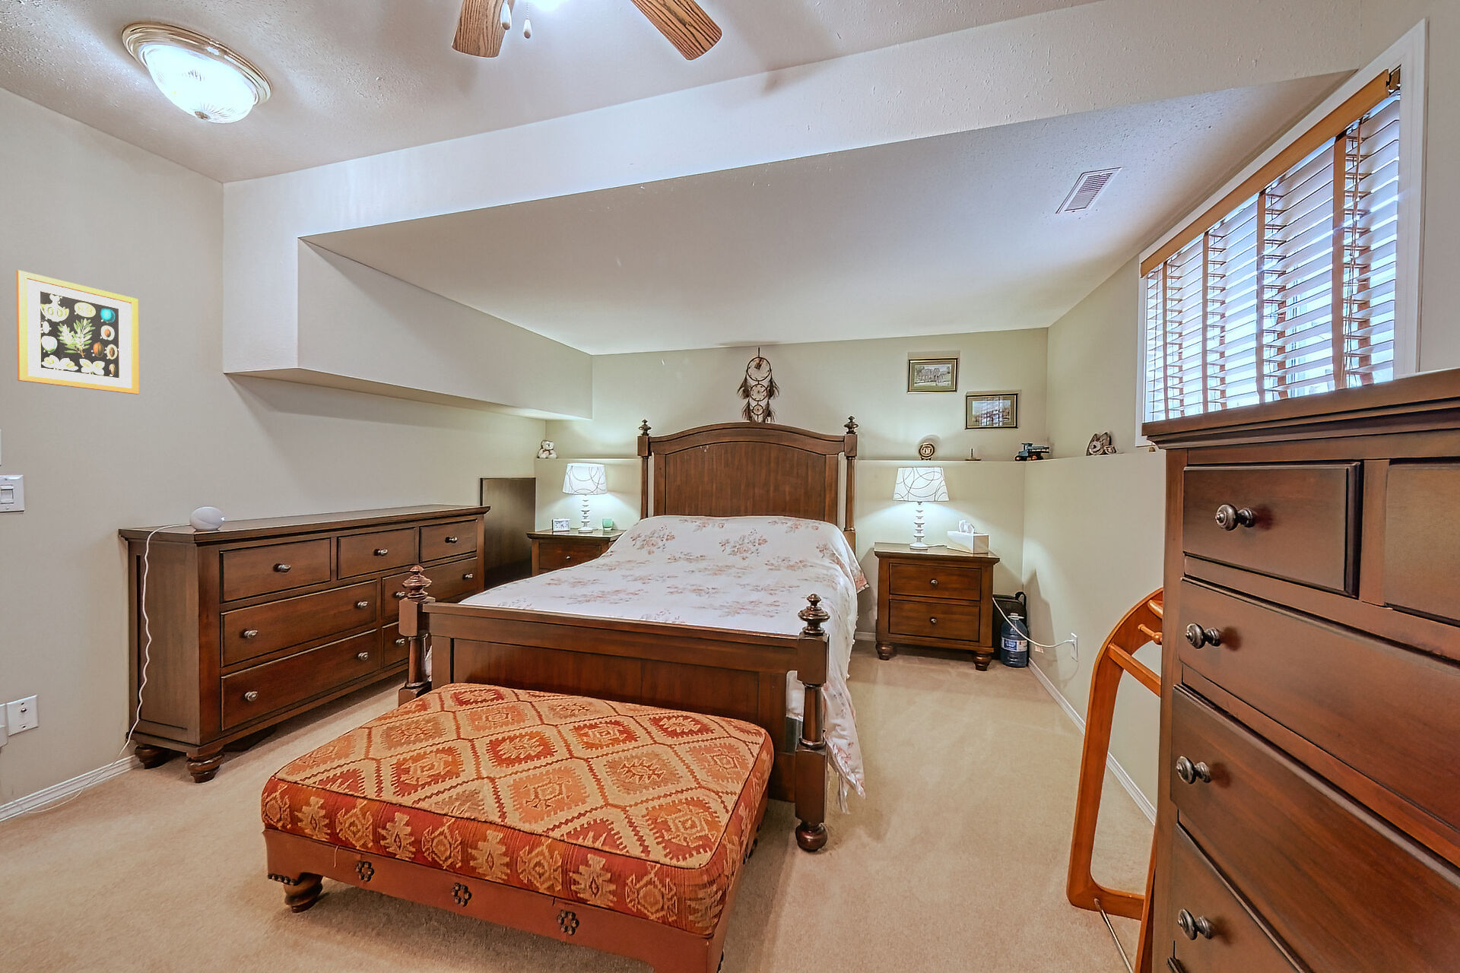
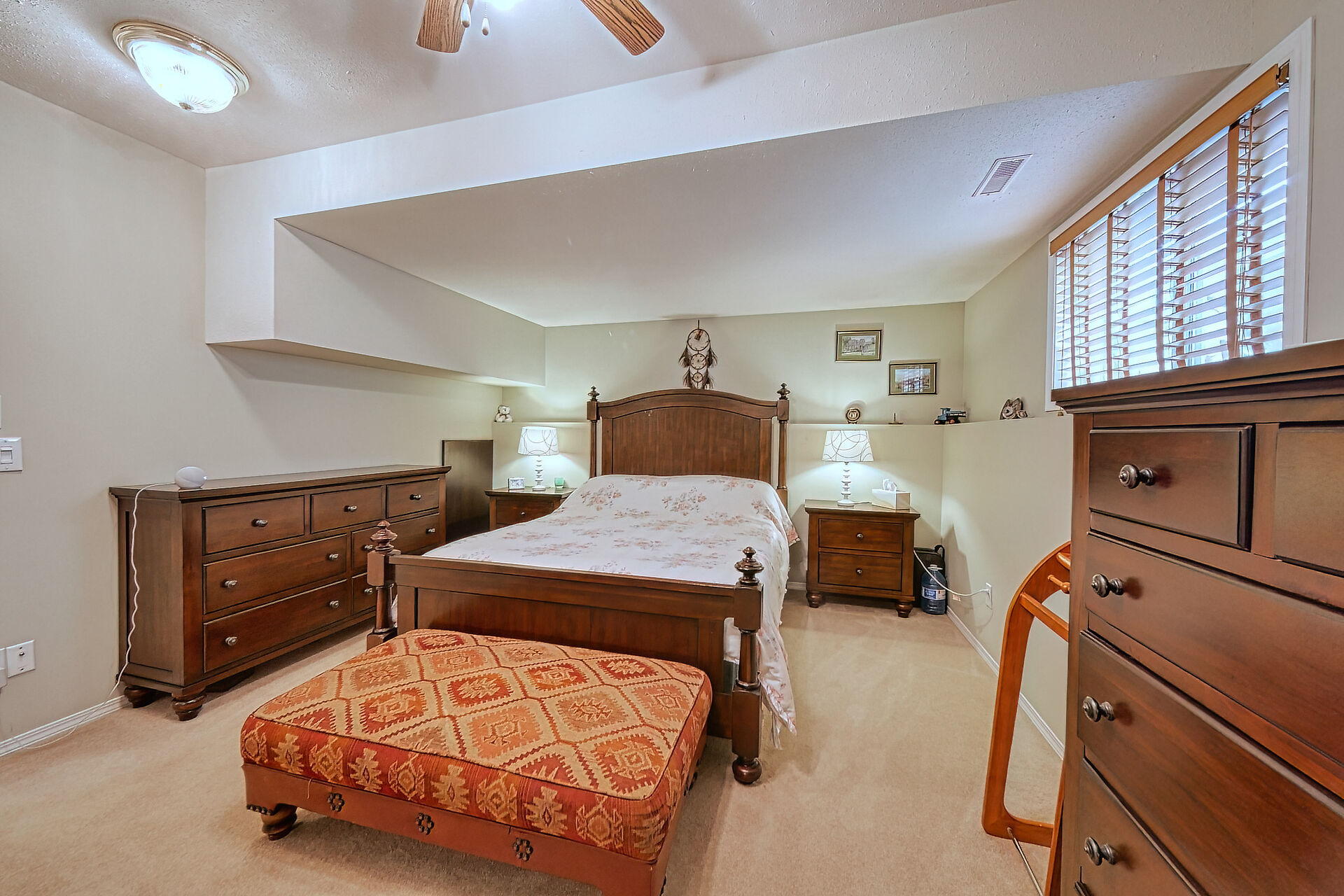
- wall art (83, 337)
